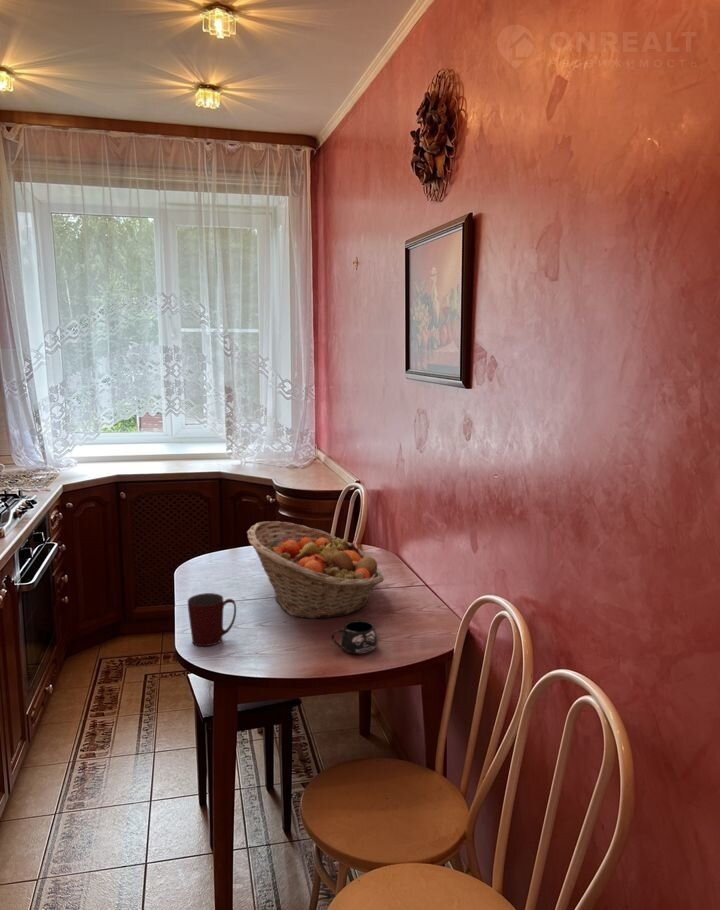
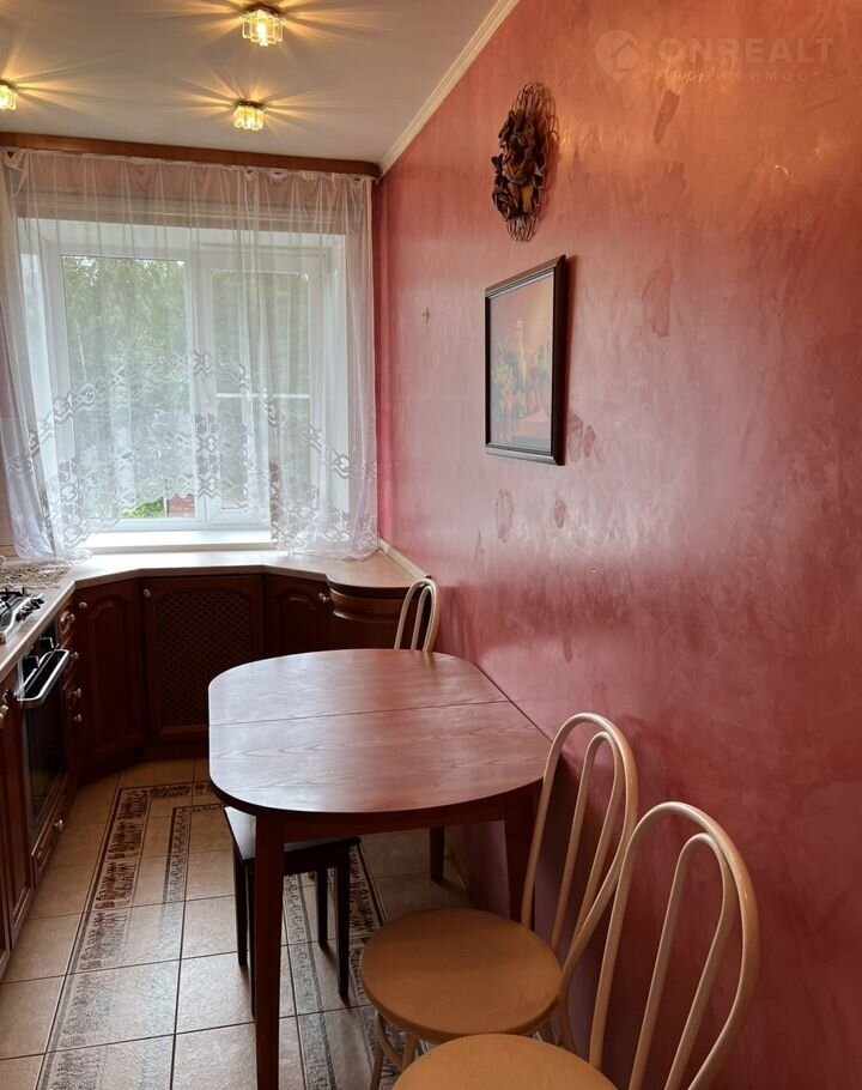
- fruit basket (314, 563)
- mug (354, 637)
- mug (212, 619)
